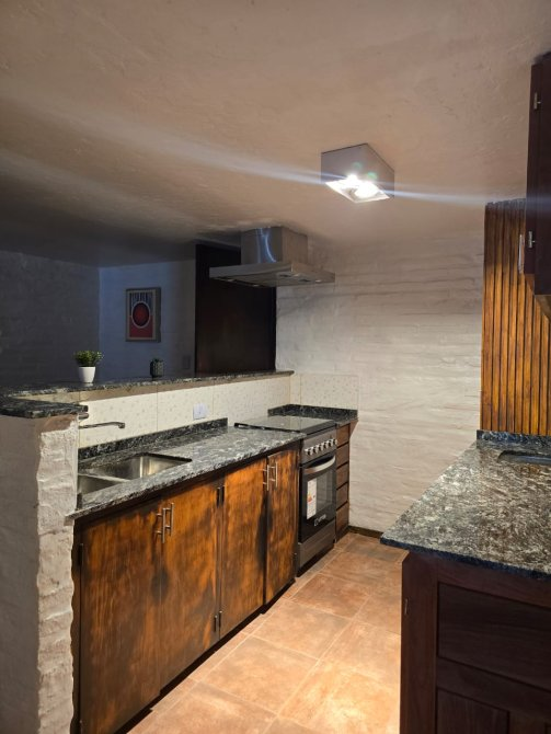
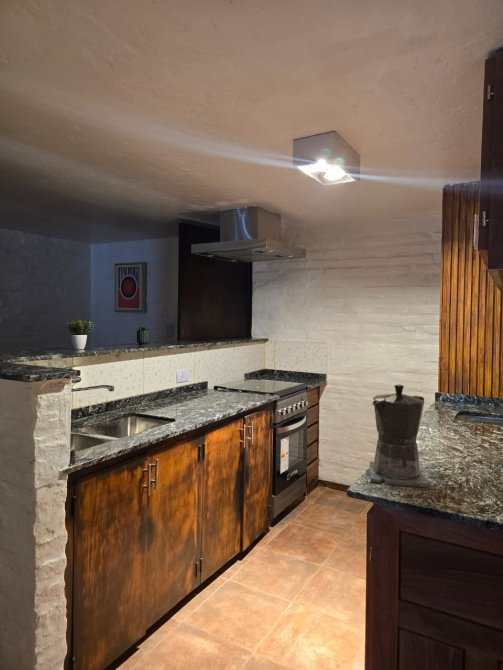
+ coffee maker (397, 430)
